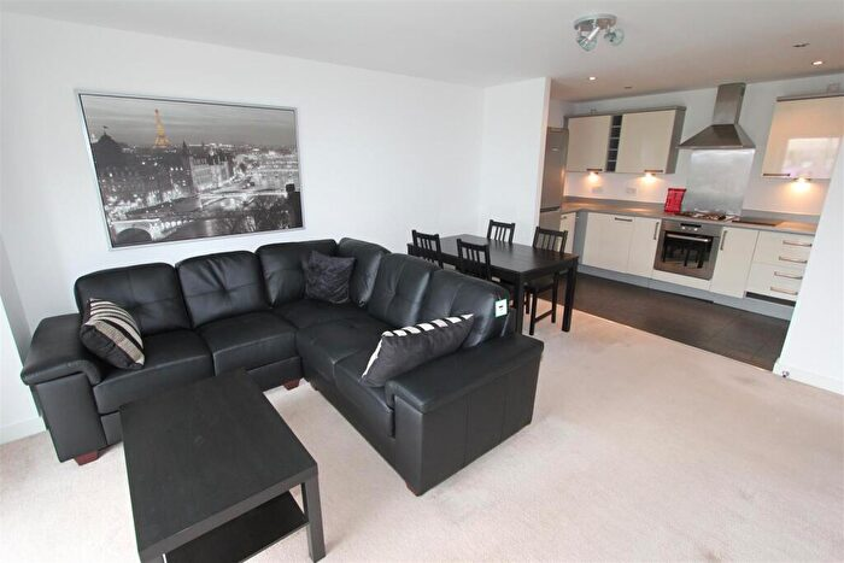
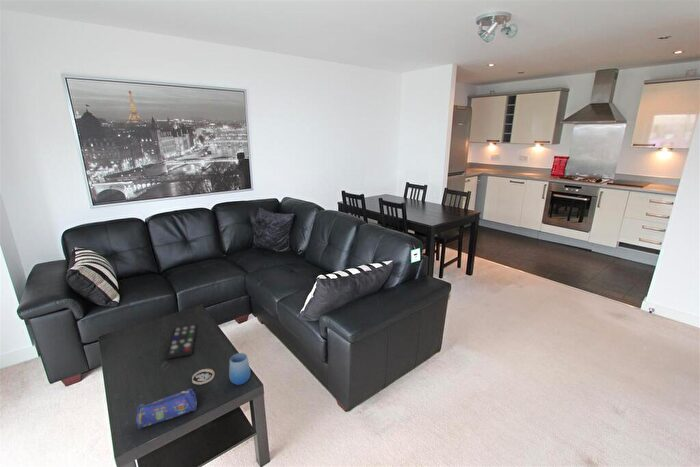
+ pencil case (167, 407)
+ cup (239, 368)
+ remote control (183, 339)
+ coaster (203, 376)
